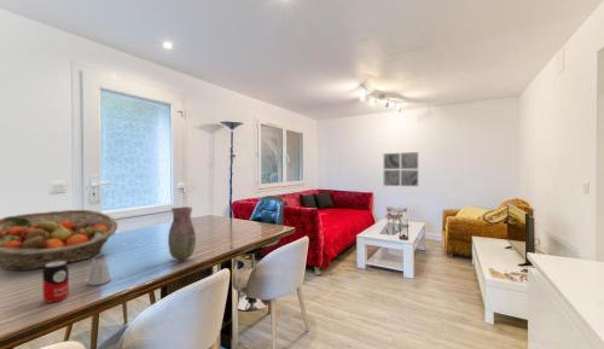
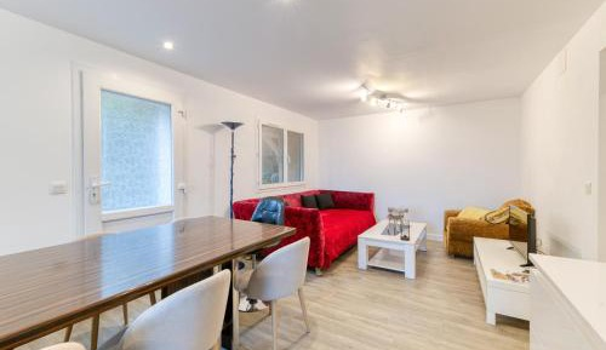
- vase (182, 233)
- beverage can (56, 280)
- saltshaker (99, 268)
- fruit basket (54, 235)
- wall art (399, 168)
